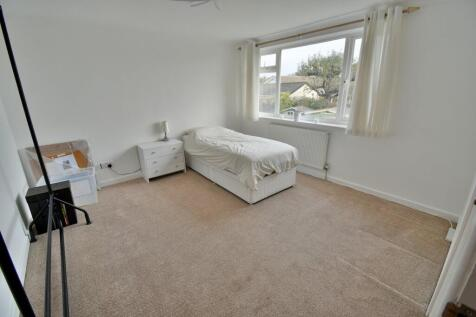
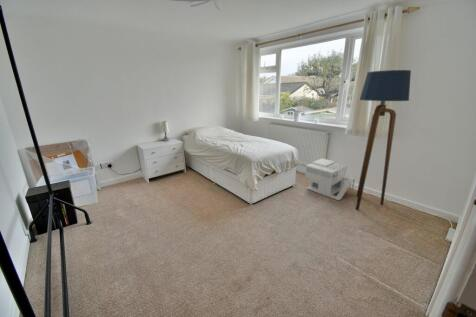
+ architectural model (329, 177)
+ floor lamp (373, 142)
